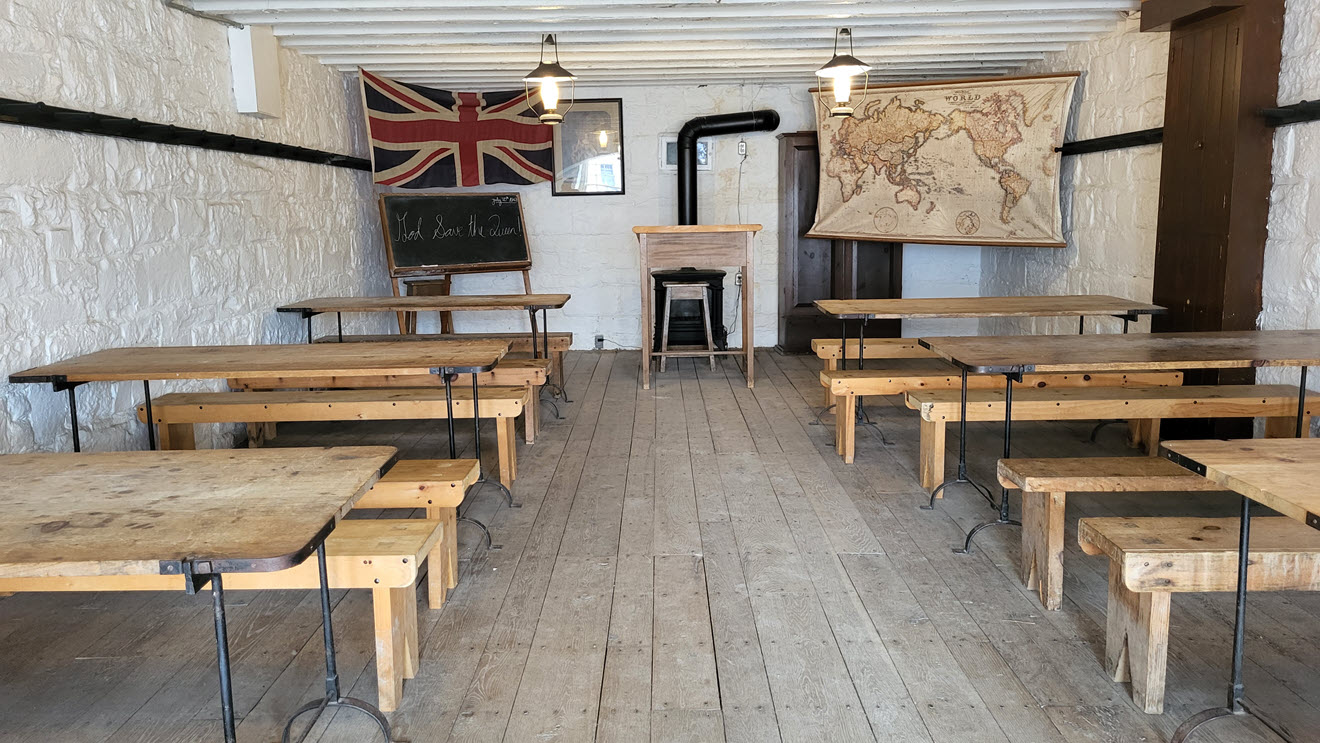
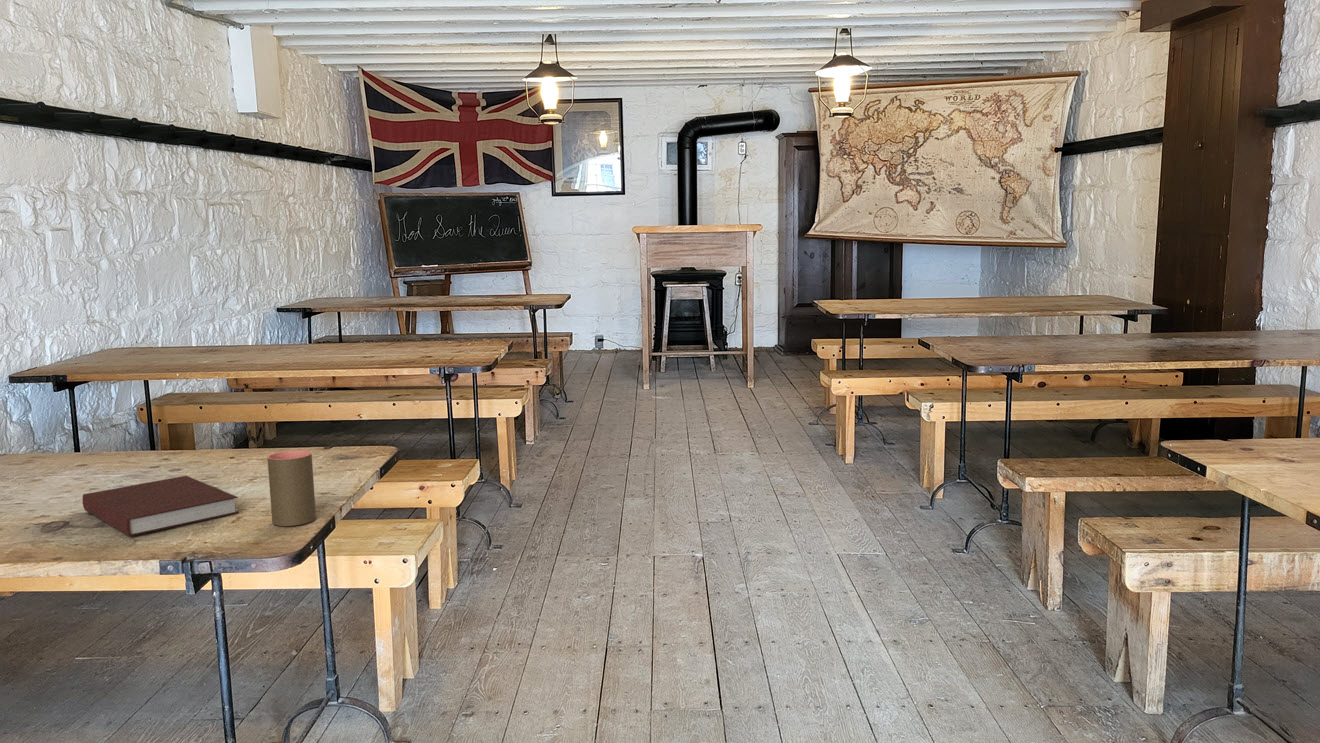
+ cup (292, 487)
+ notebook (159, 503)
